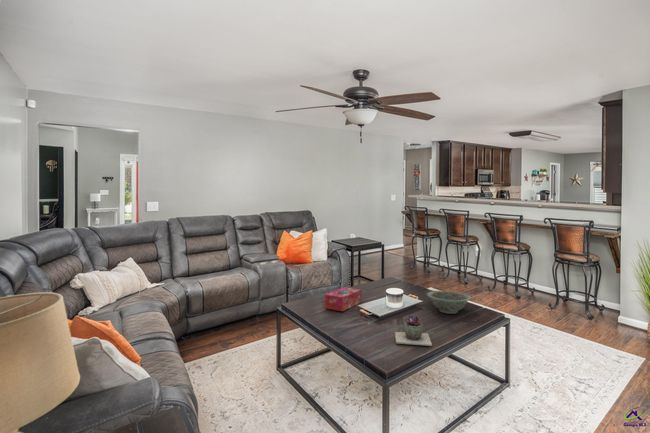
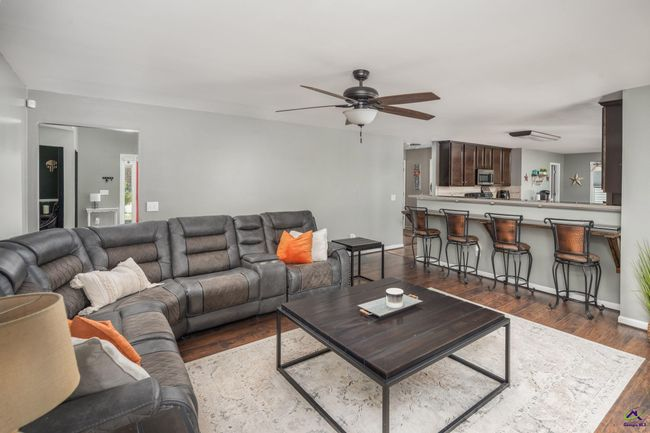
- succulent plant (412, 327)
- decorative bowl (448, 303)
- tissue box (343, 298)
